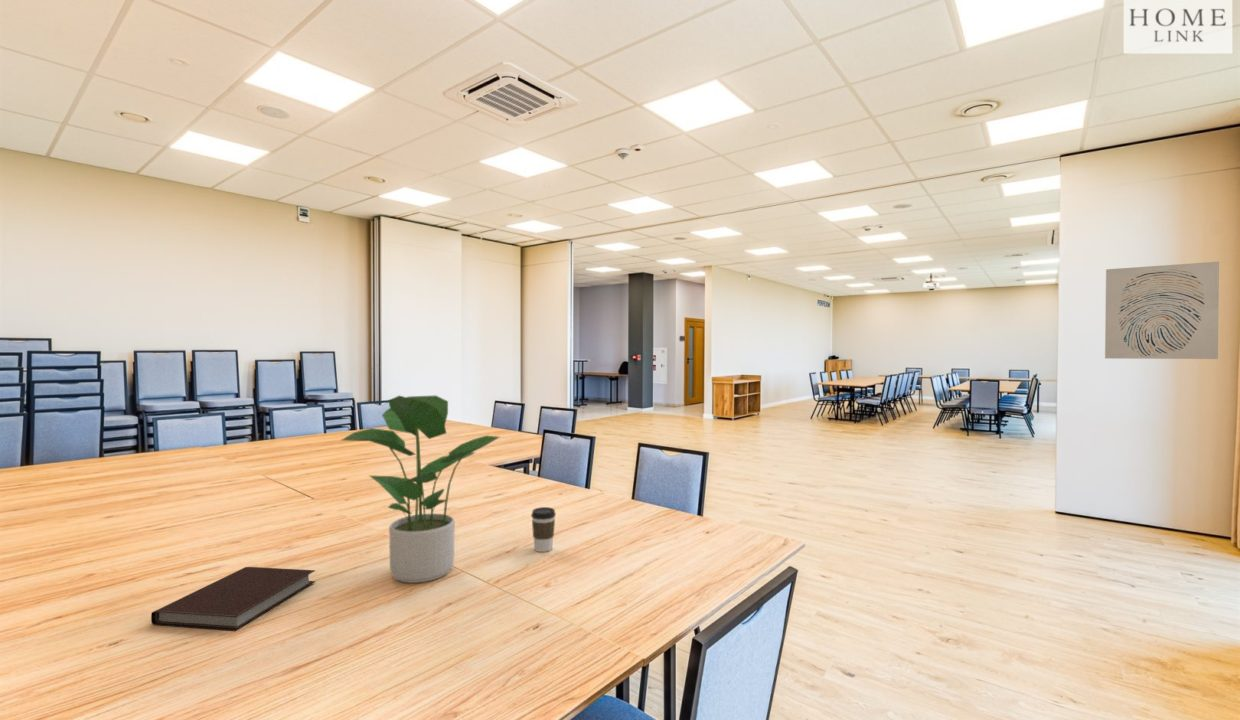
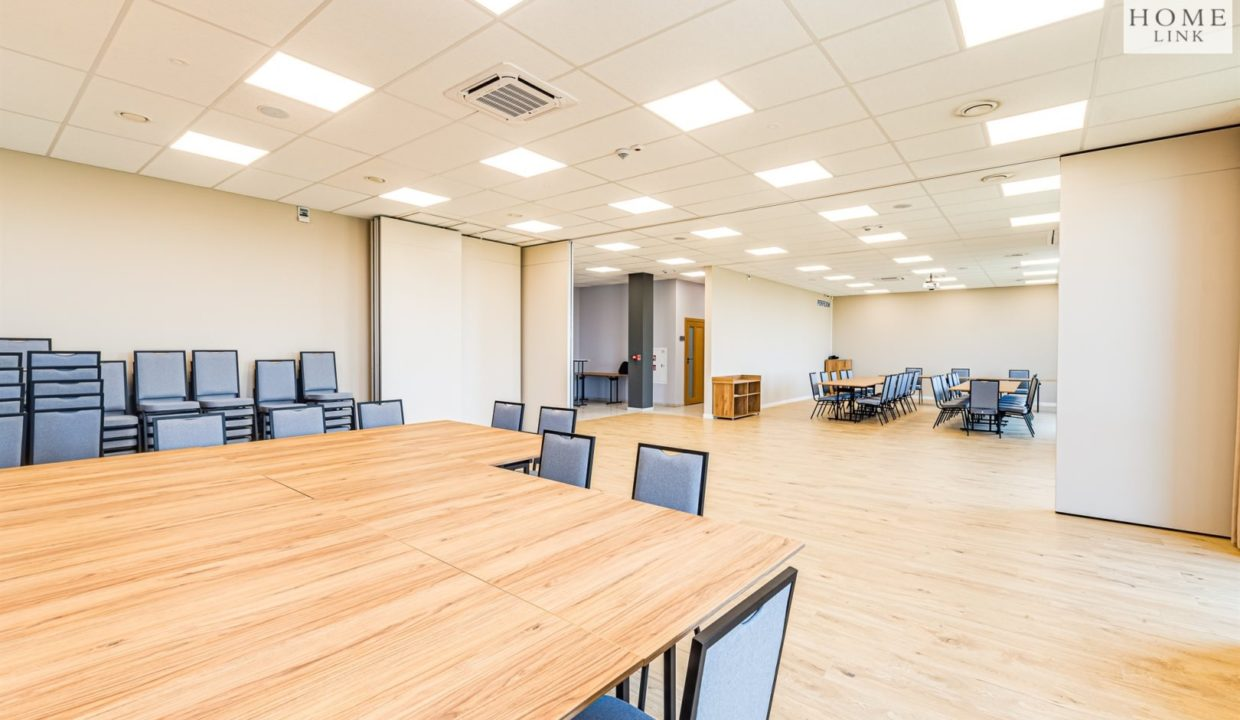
- notebook (240, 595)
- coffee cup (543, 529)
- potted plant (432, 480)
- wall art (1159, 312)
